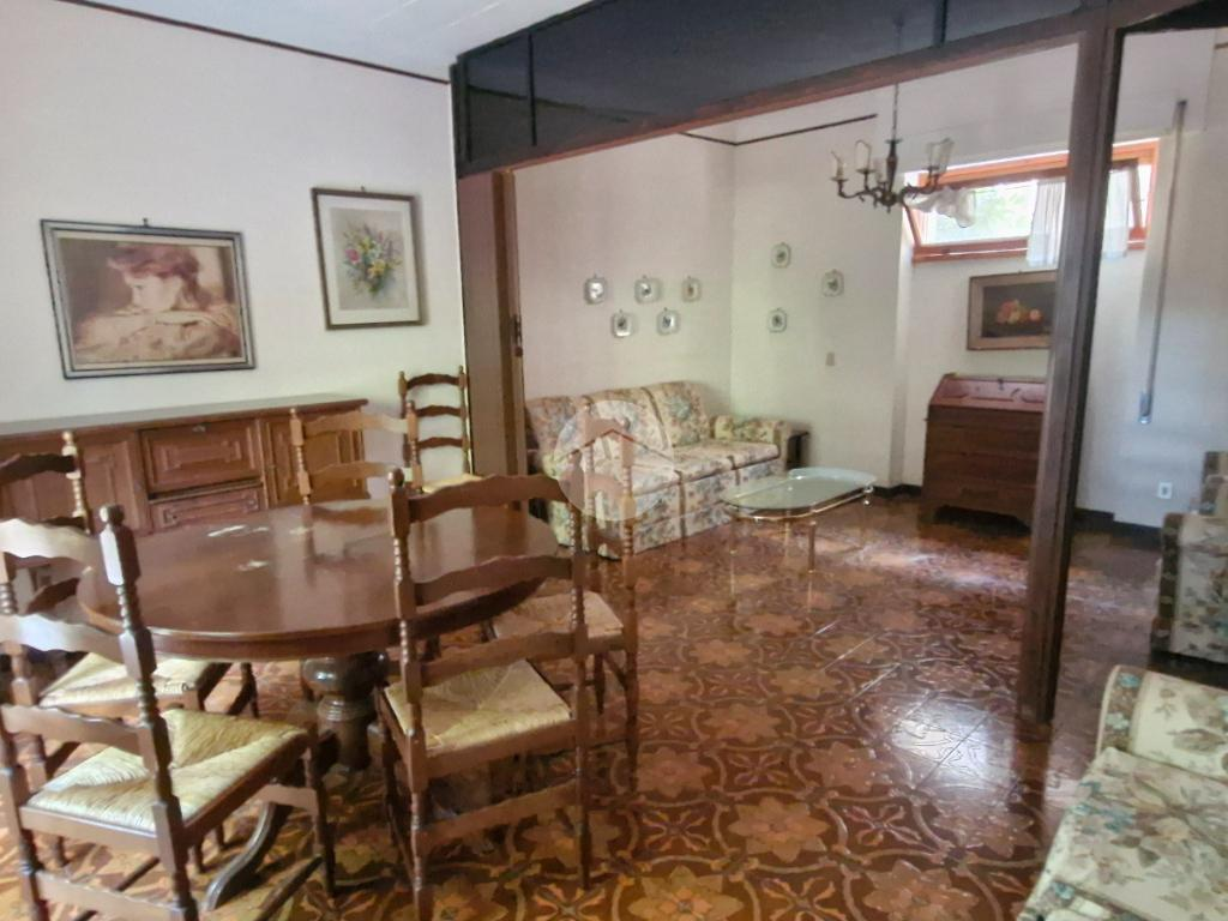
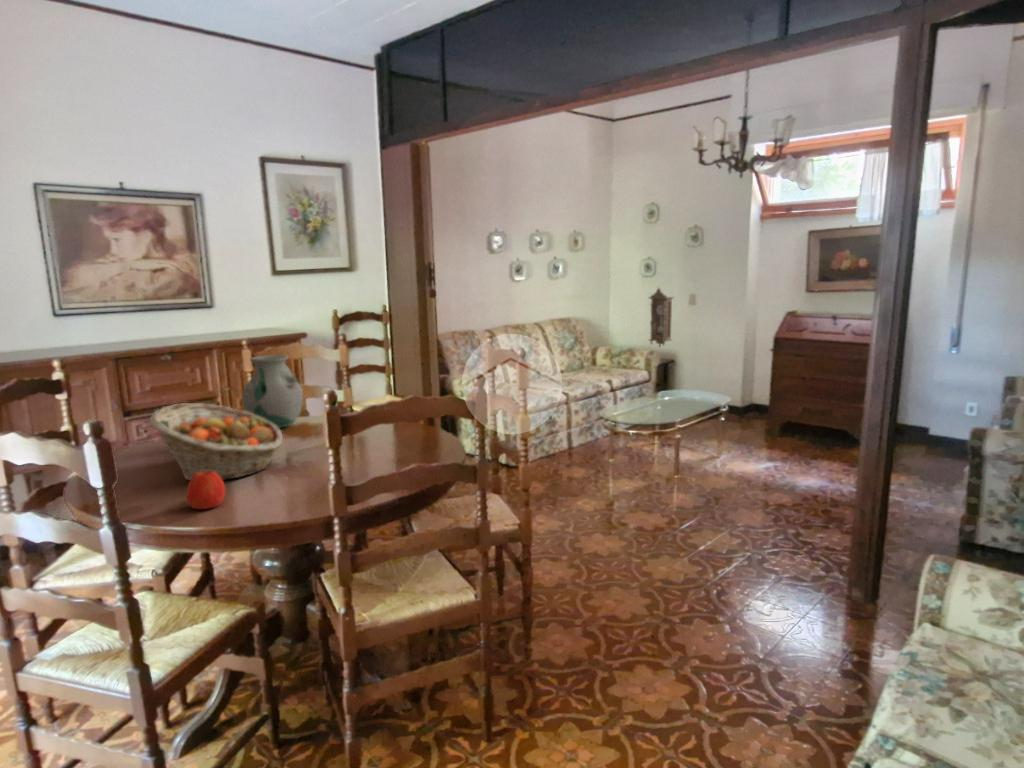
+ fruit basket (220, 436)
+ apple (205, 488)
+ vase (272, 391)
+ pendulum clock (660, 317)
